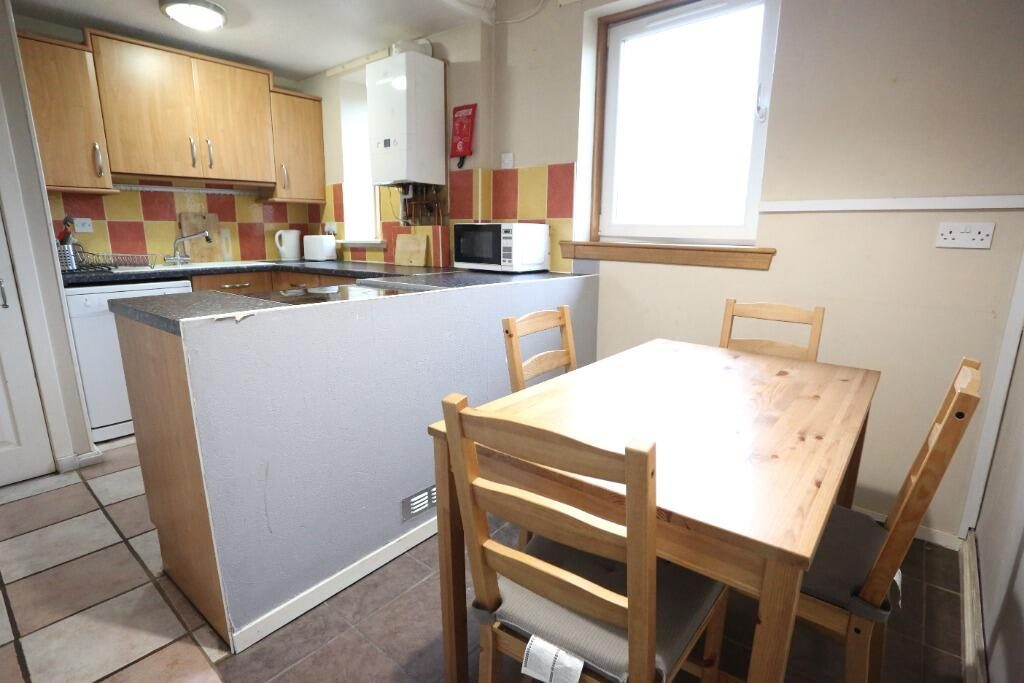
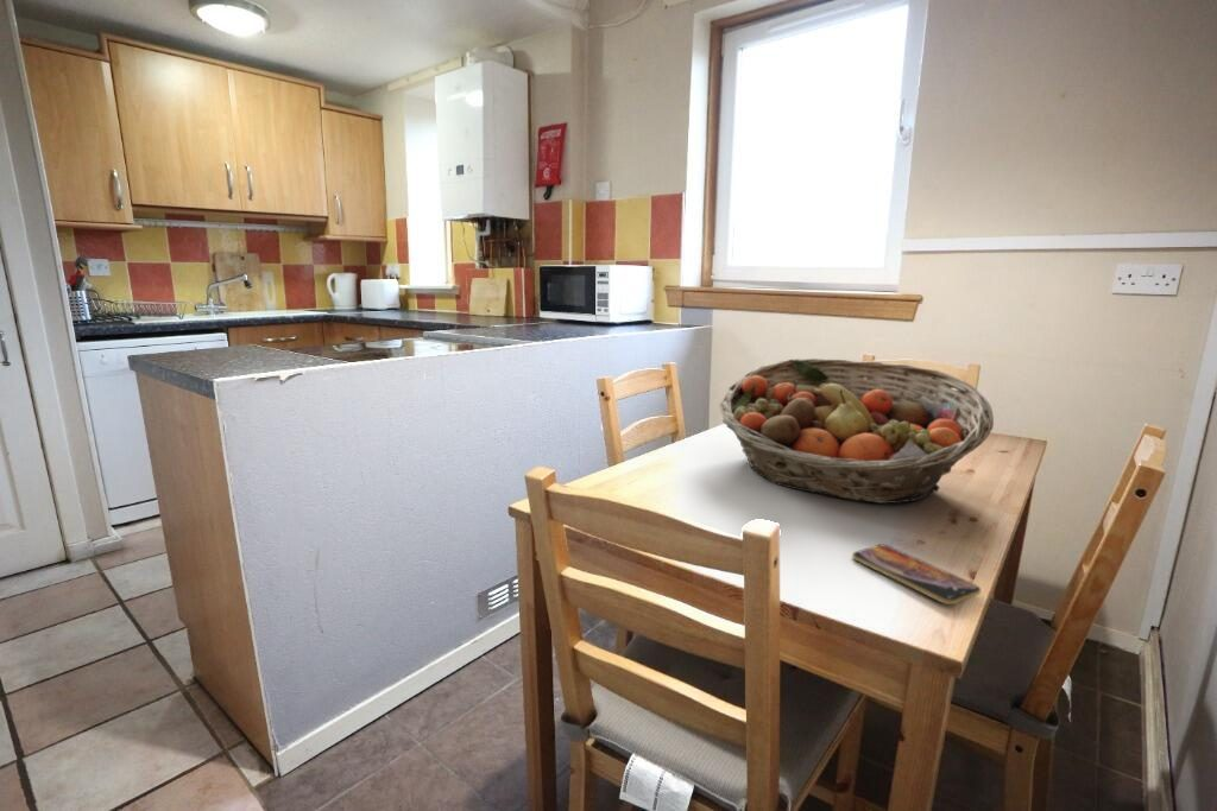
+ smartphone (912, 571)
+ fruit basket (843, 423)
